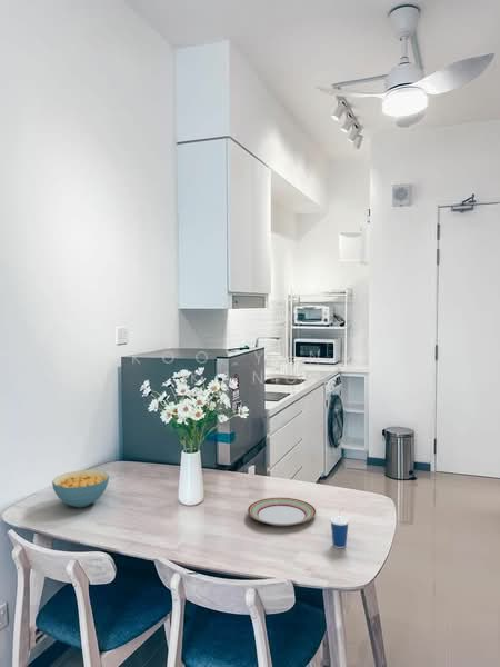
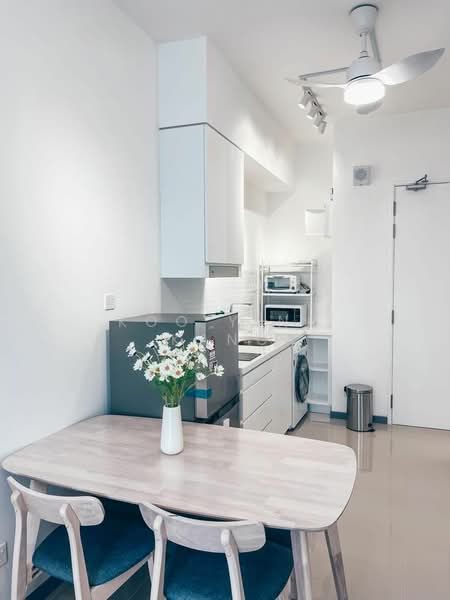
- plate (281, 512)
- cereal bowl (81, 490)
- cup (339, 525)
